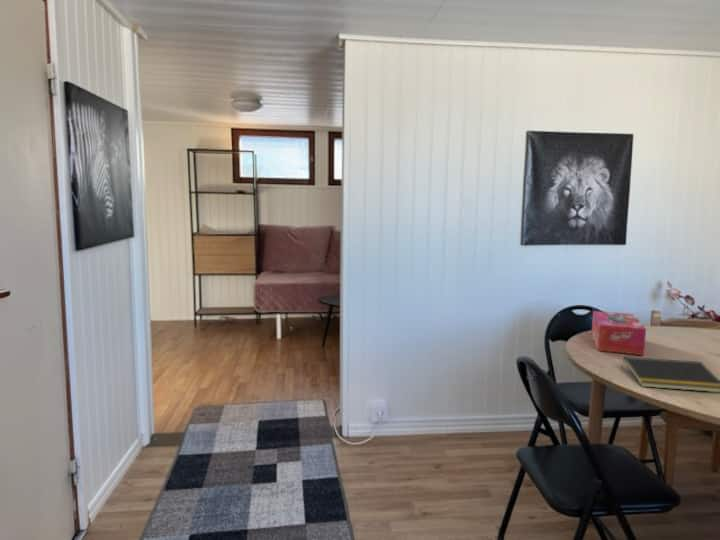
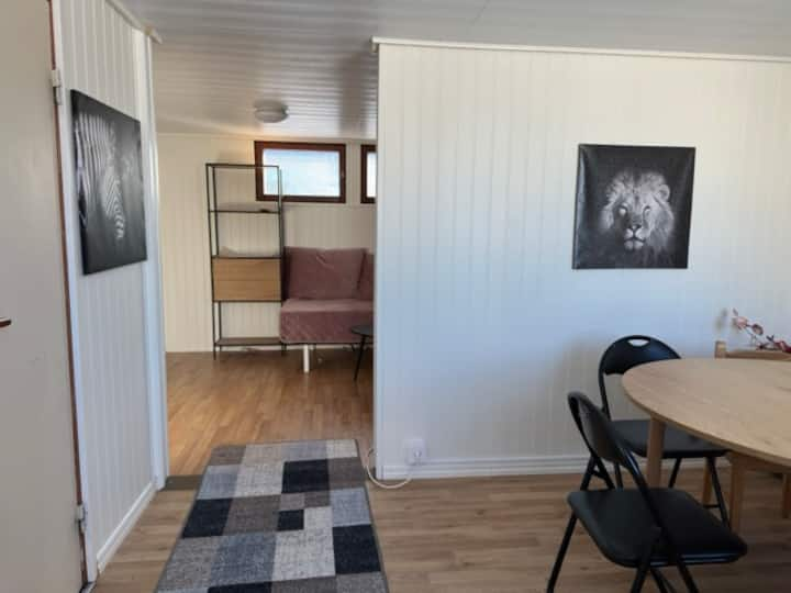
- tissue box (616, 331)
- notepad (672, 373)
